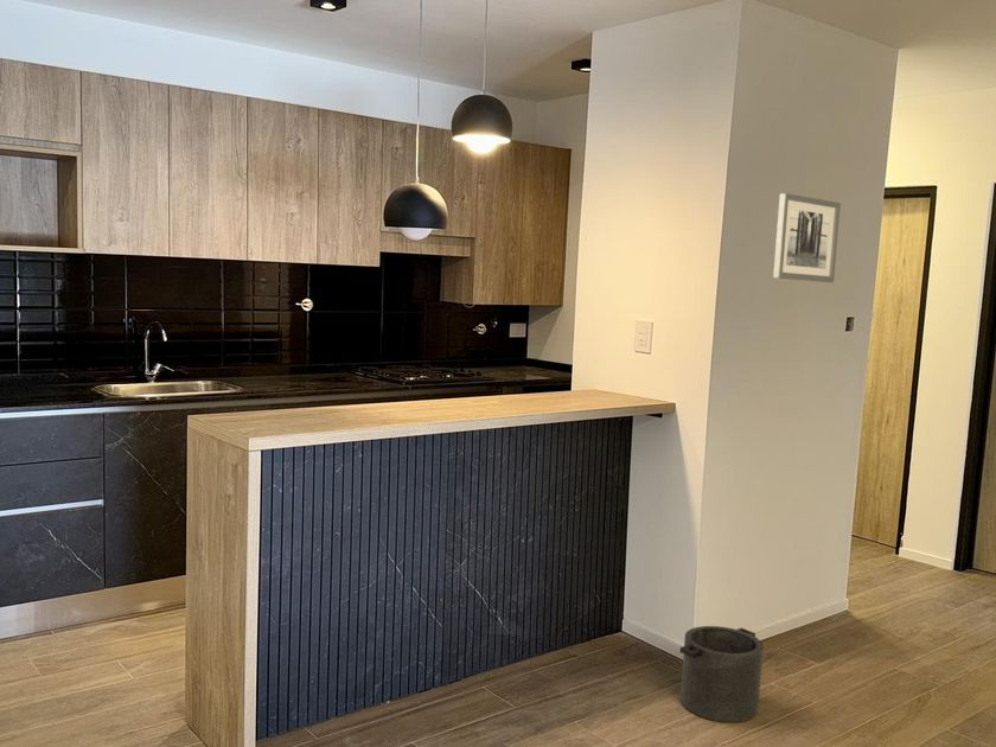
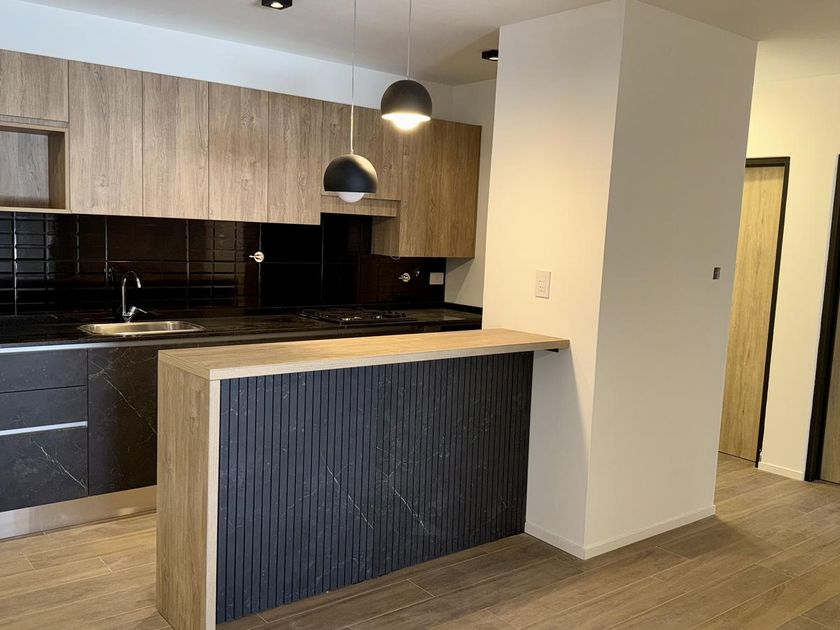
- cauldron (720, 672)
- wall art (807, 240)
